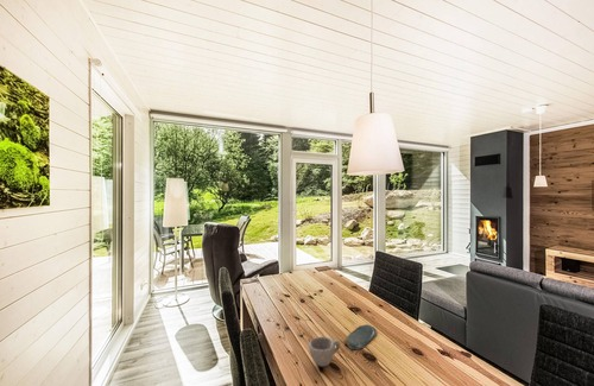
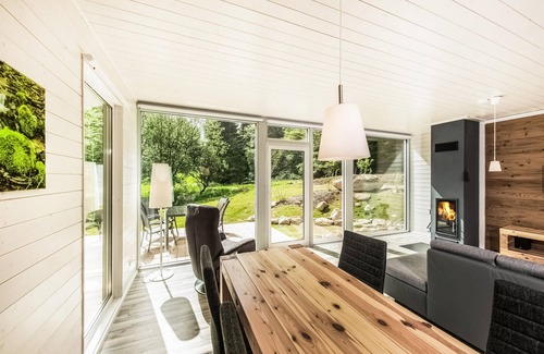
- cup (324, 352)
- oval tray (361, 335)
